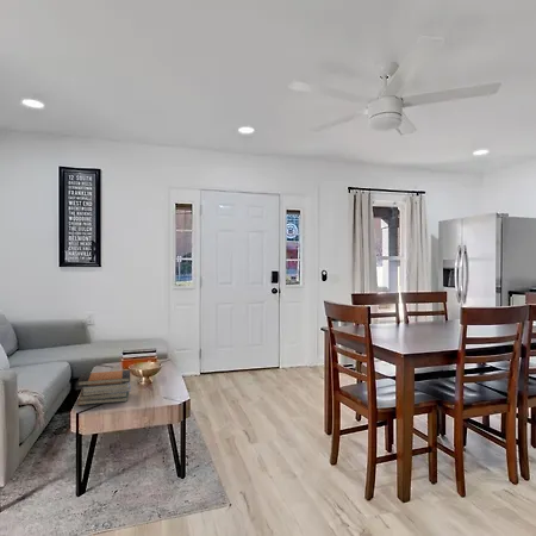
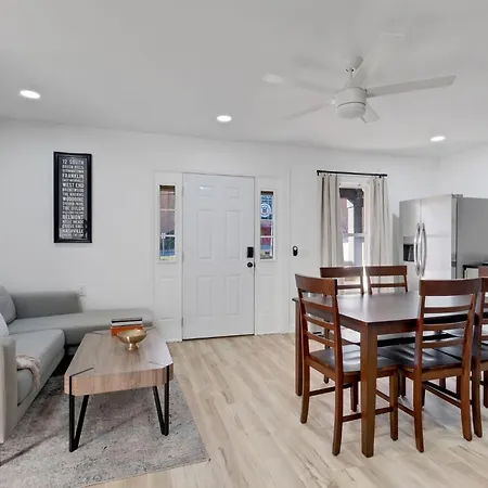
- book stack (105, 387)
